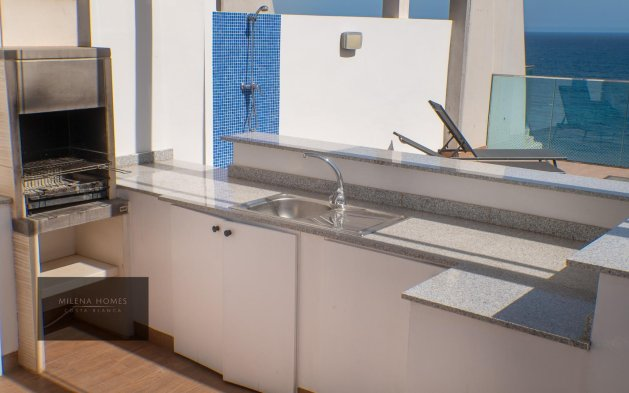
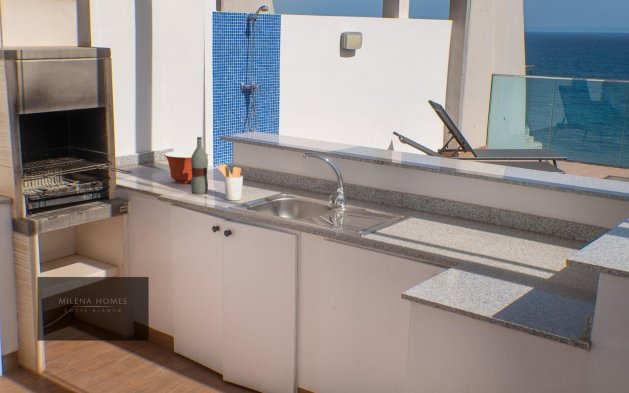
+ utensil holder (229, 181)
+ mixing bowl (186, 167)
+ bottle (199, 165)
